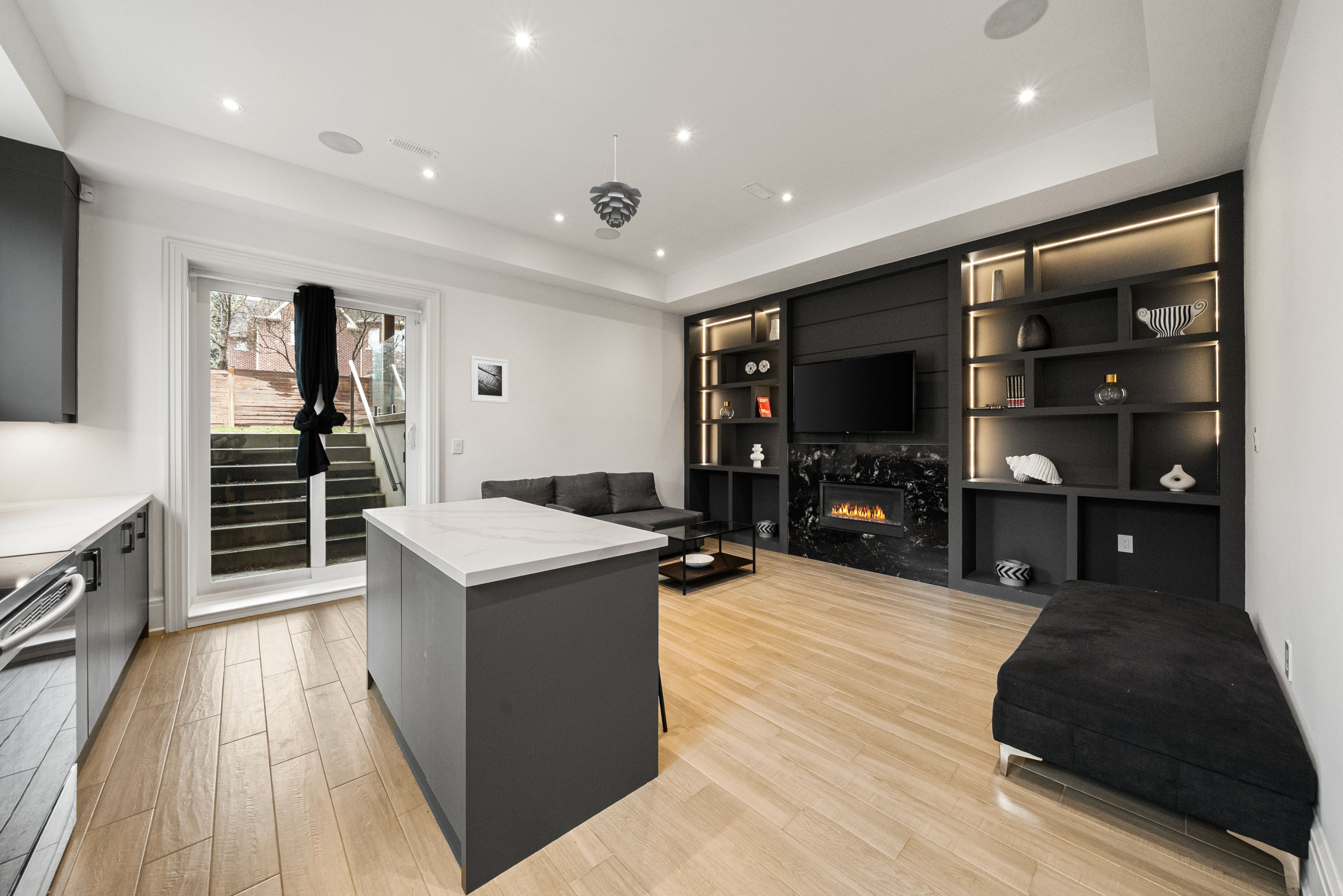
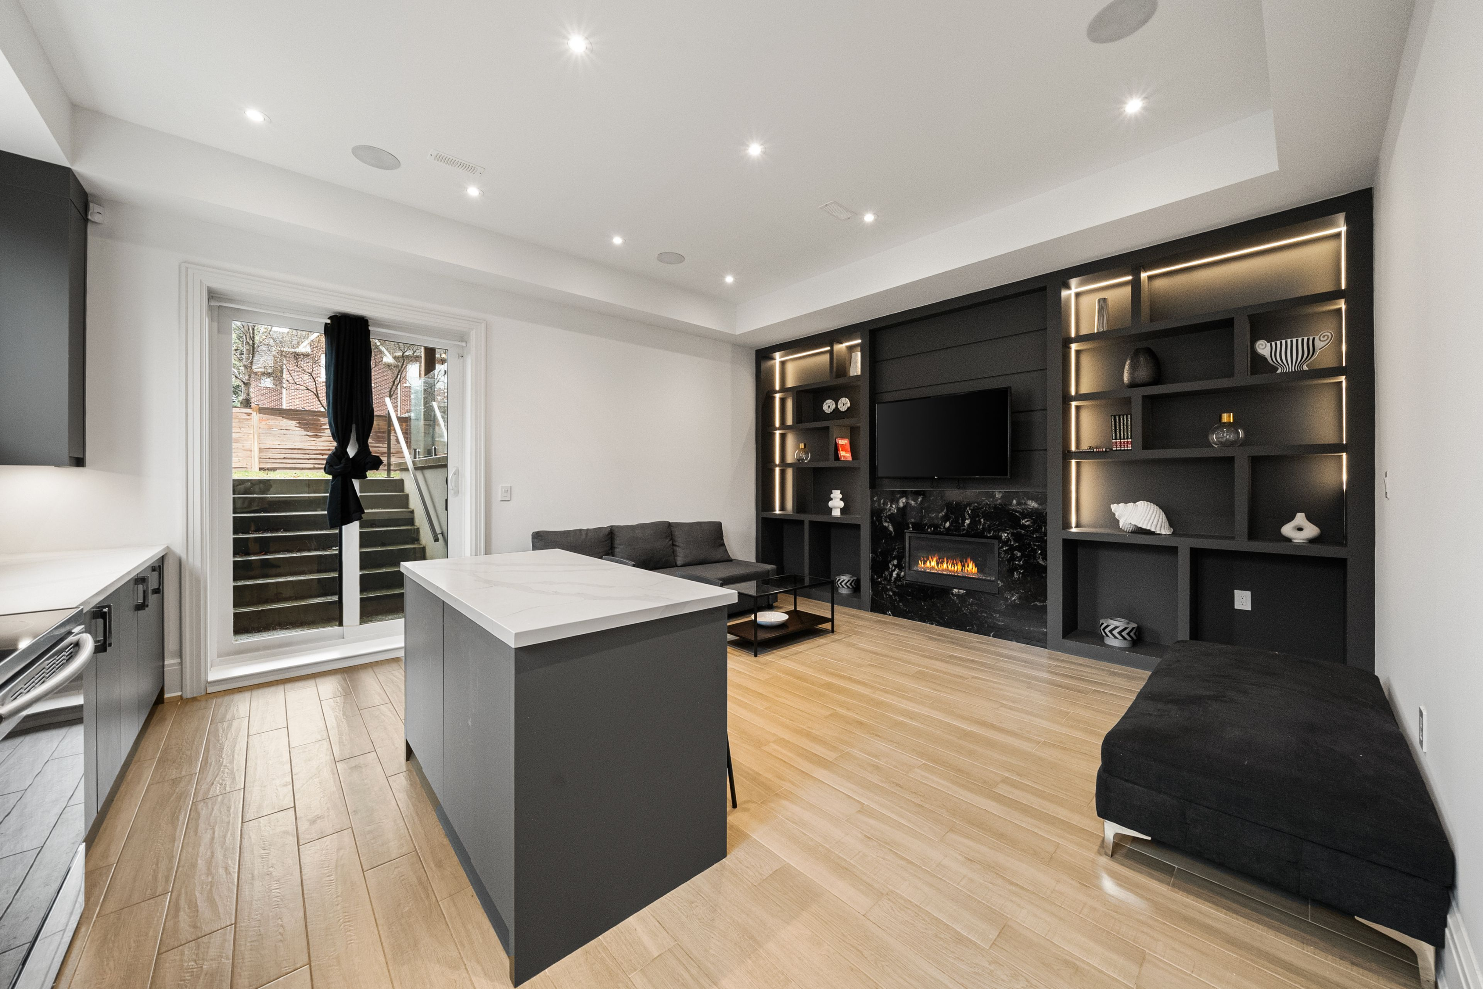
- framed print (490, 380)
- pendant light (616, 180)
